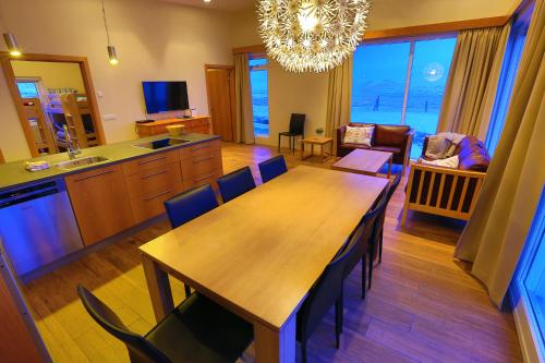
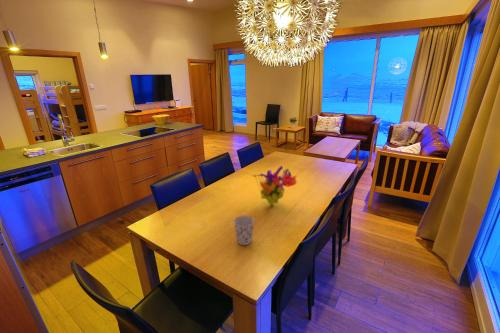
+ cup (244, 230)
+ flower arrangement (272, 185)
